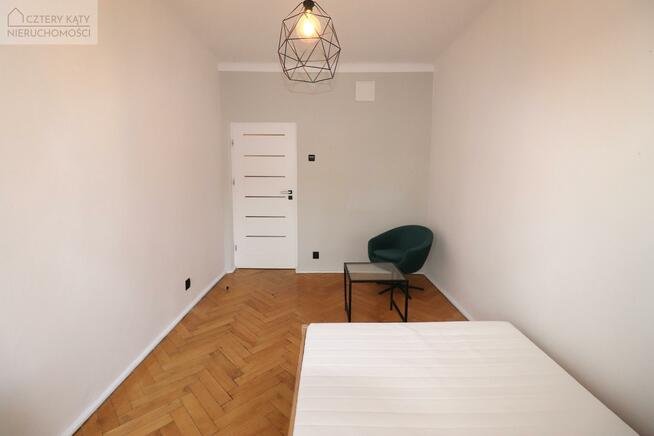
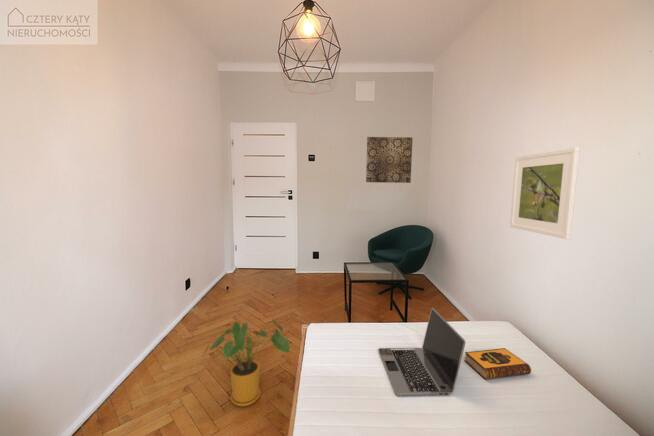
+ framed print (539, 193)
+ wall art (388, 160)
+ laptop (416, 348)
+ hardback book (496, 363)
+ house plant (248, 358)
